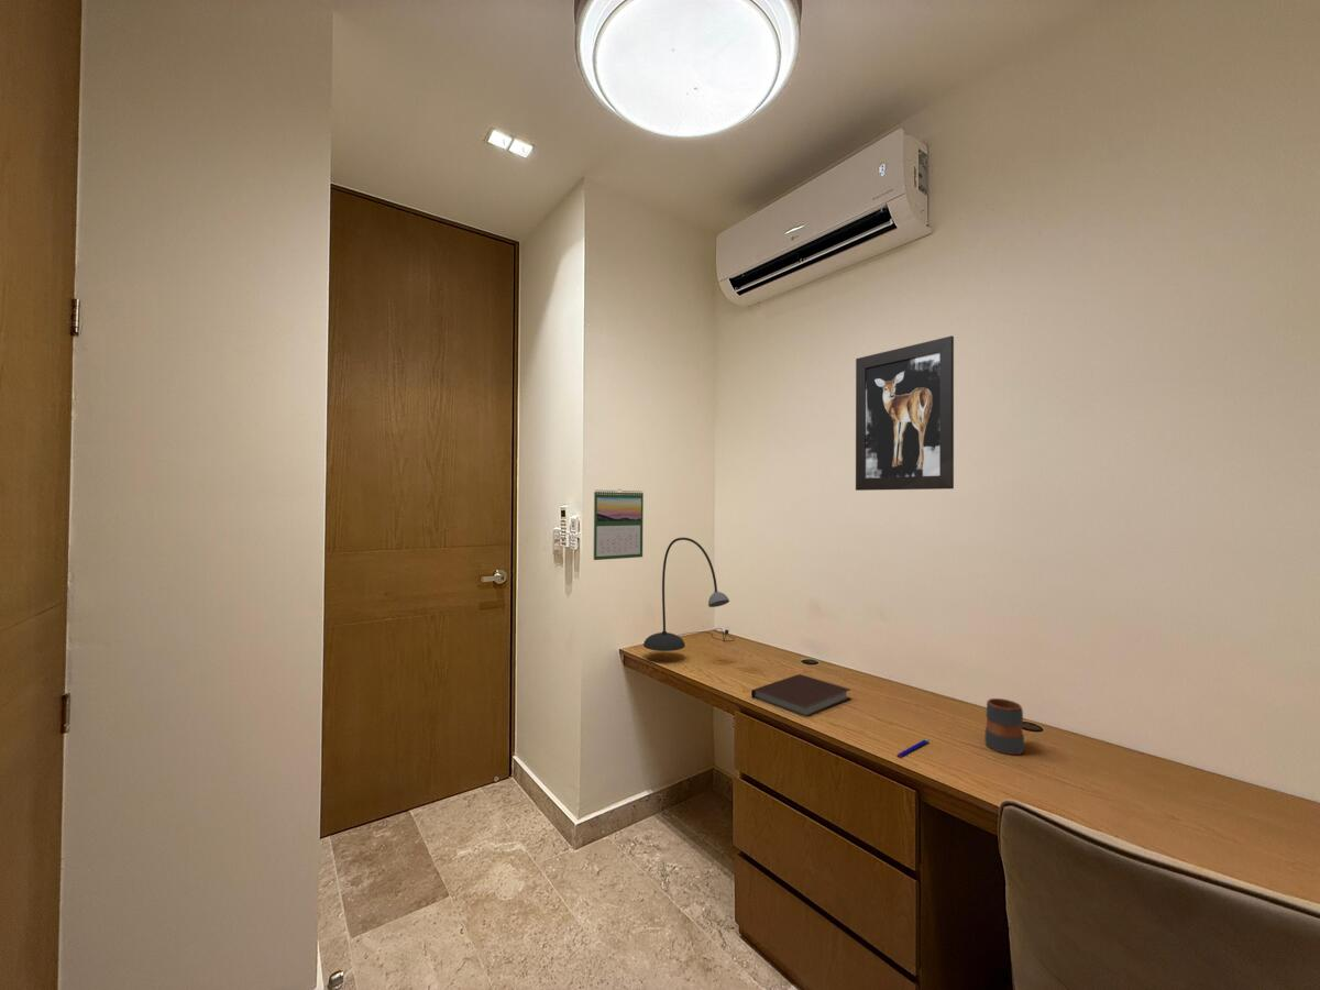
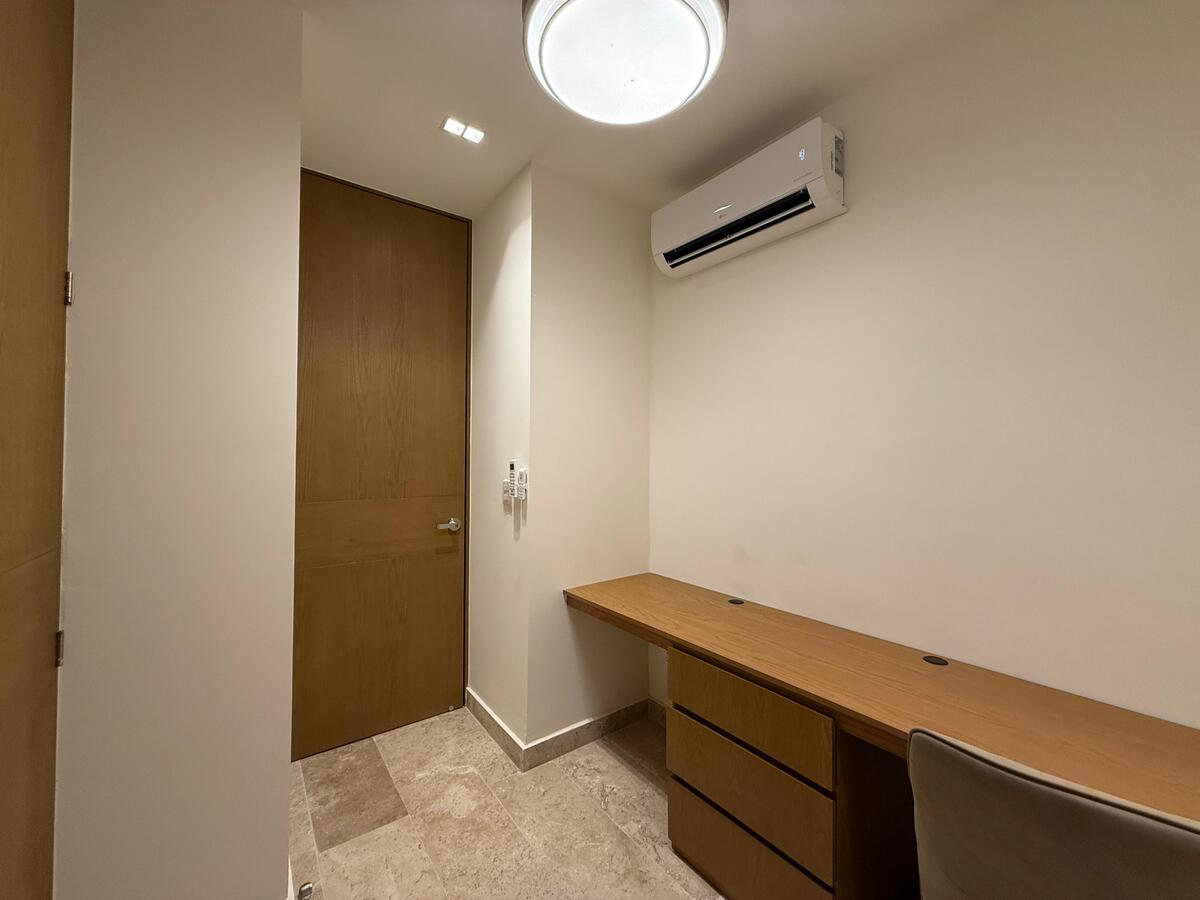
- notebook (801, 693)
- pen (913, 747)
- wall art (901, 418)
- calendar (618, 524)
- desk lamp (710, 597)
- mug (1008, 725)
